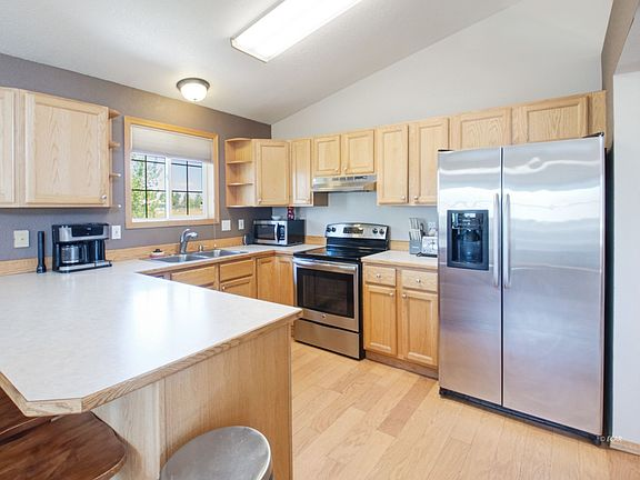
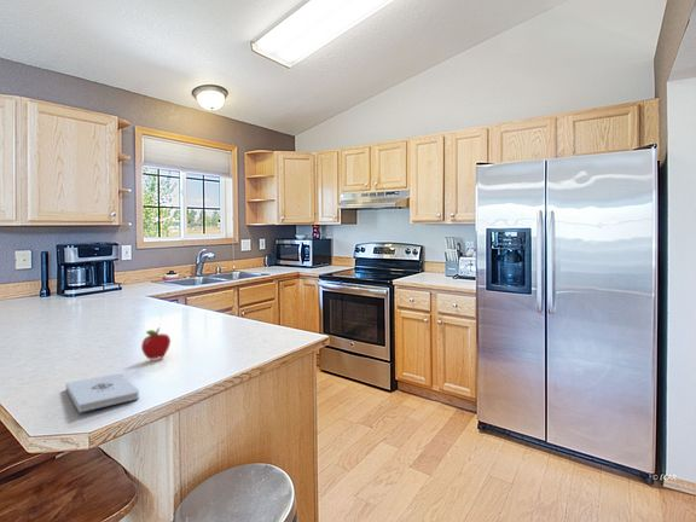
+ notepad (102, 390)
+ fruit (156, 343)
